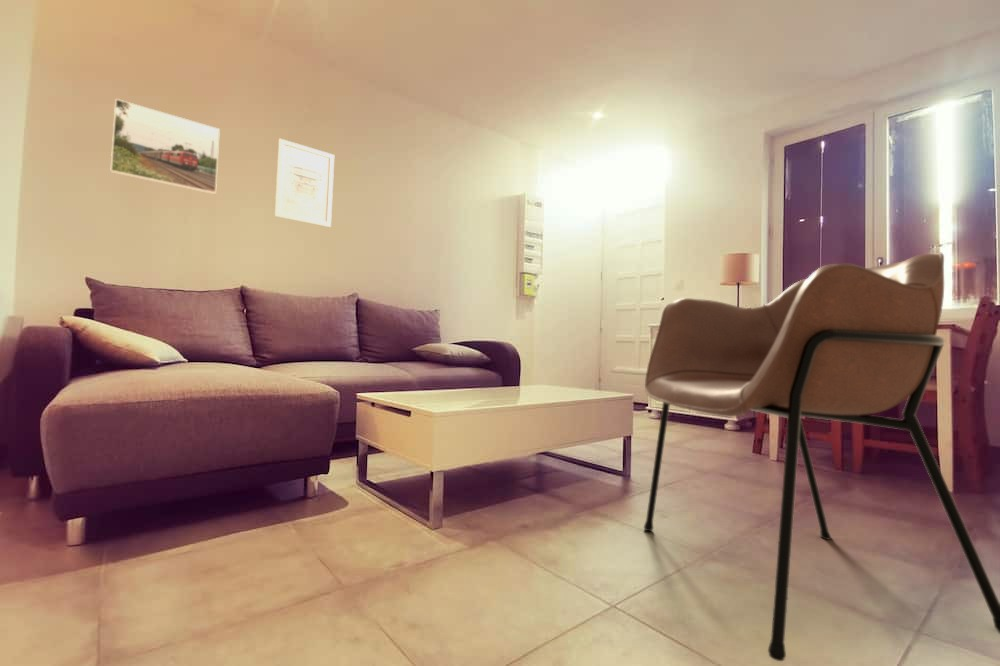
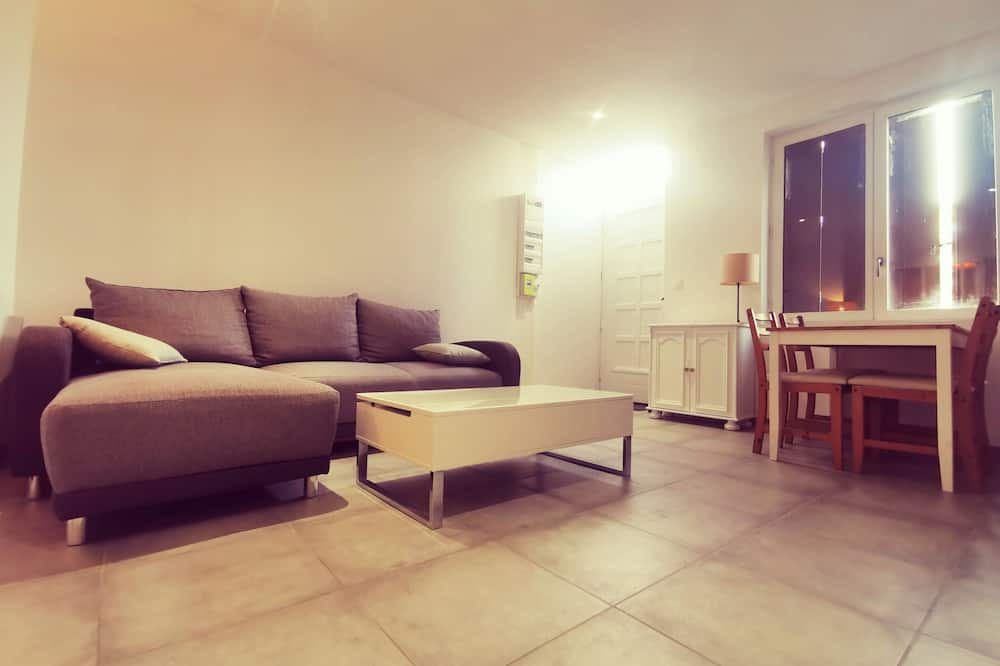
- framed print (168, 149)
- wall art (305, 184)
- armchair (787, 416)
